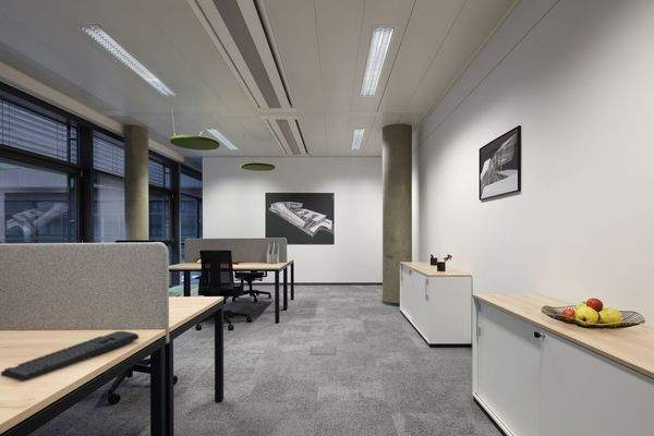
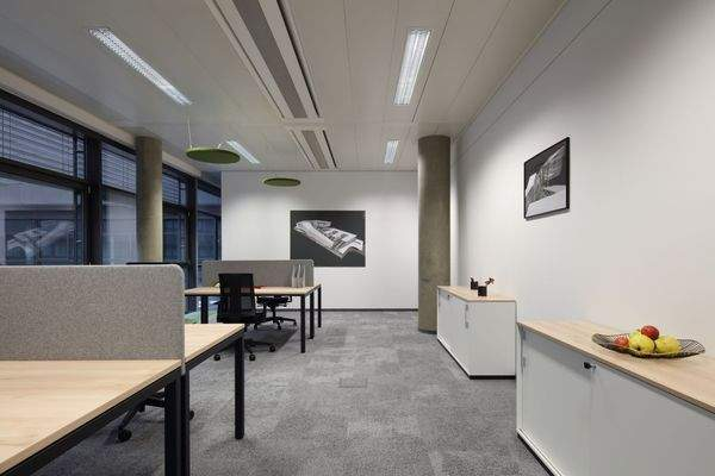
- keyboard (78, 351)
